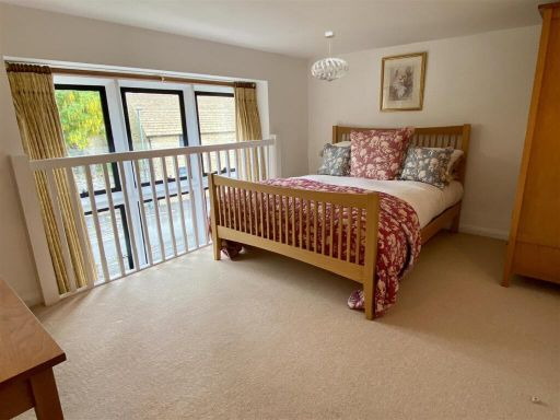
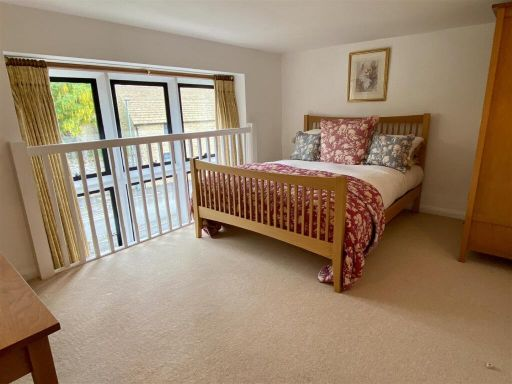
- pendant light (329, 57)
